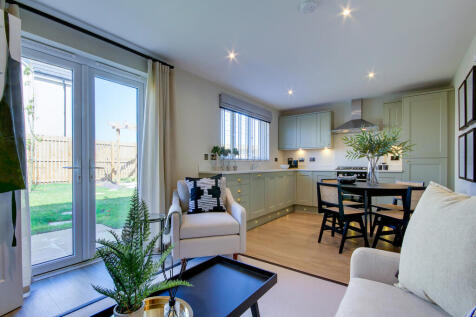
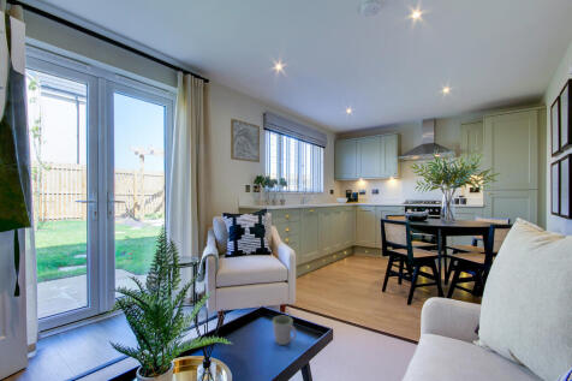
+ wall art (245, 142)
+ mug (285, 332)
